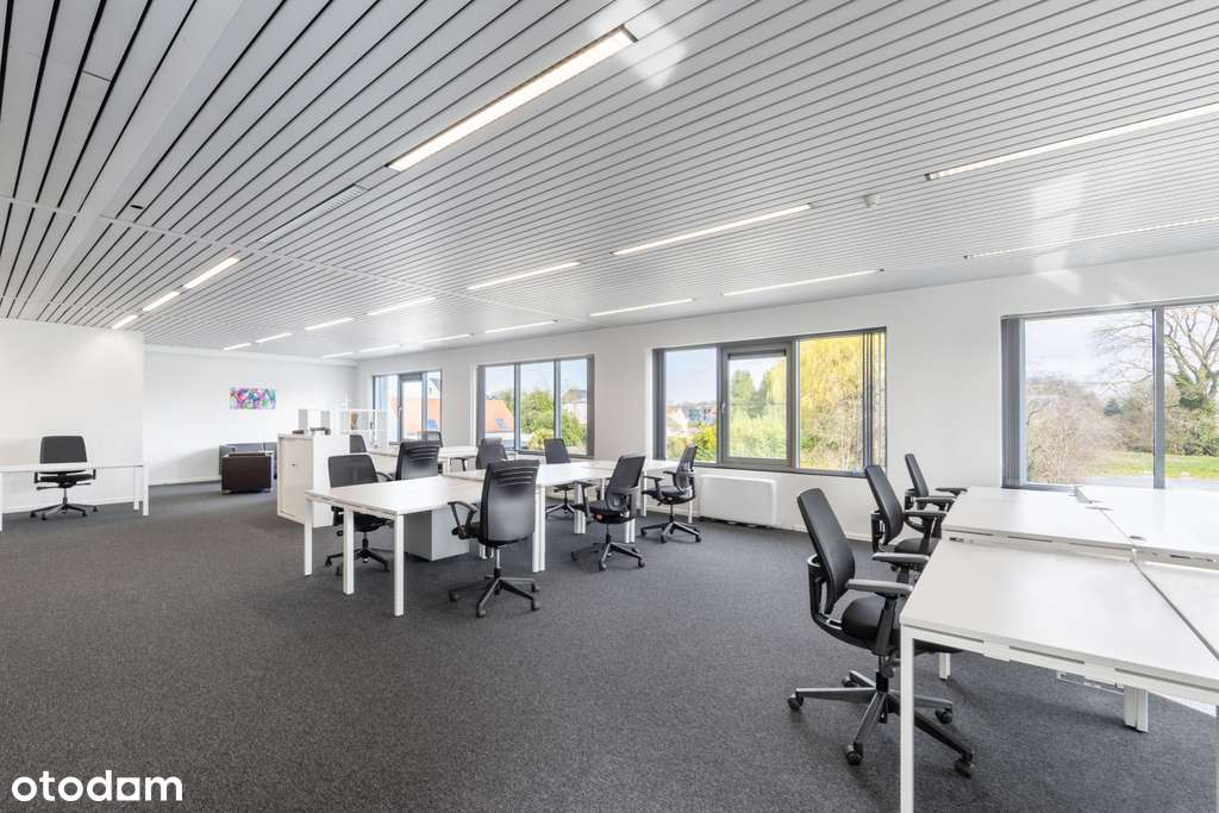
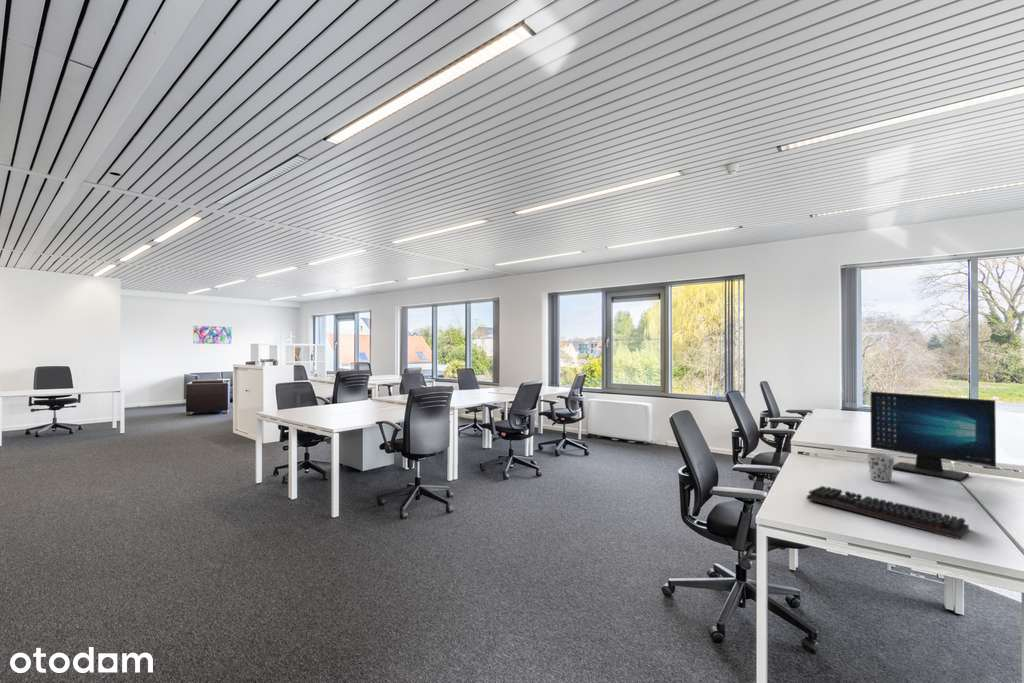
+ computer monitor (928, 433)
+ keyboard (880, 508)
+ cup (880, 467)
